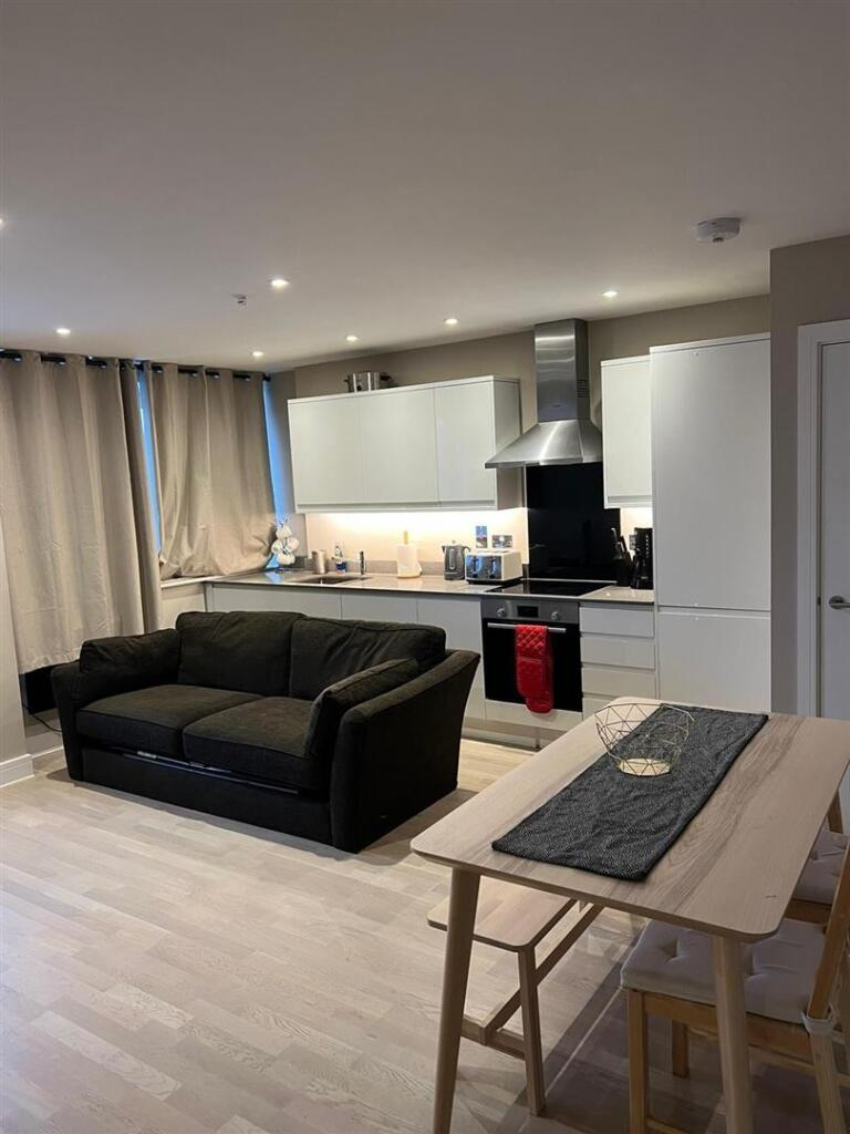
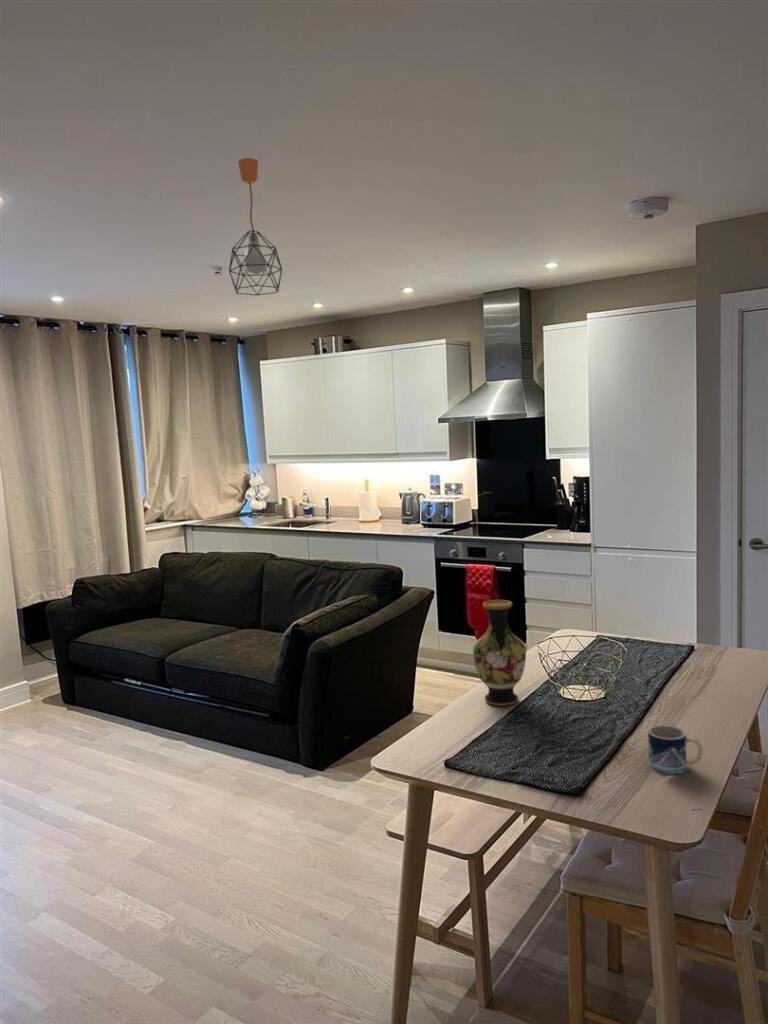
+ vase (499, 651)
+ pendant light (252, 226)
+ mug (675, 750)
